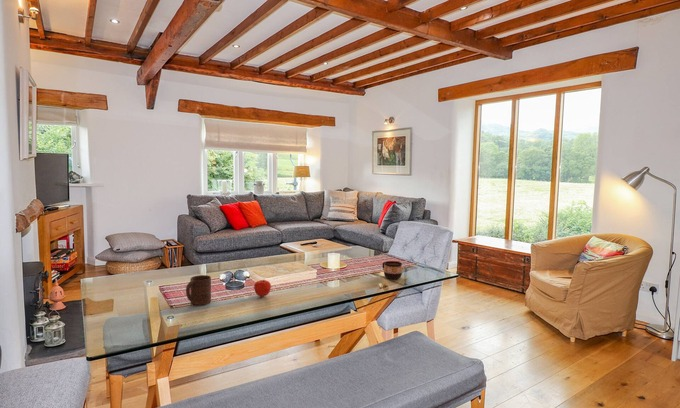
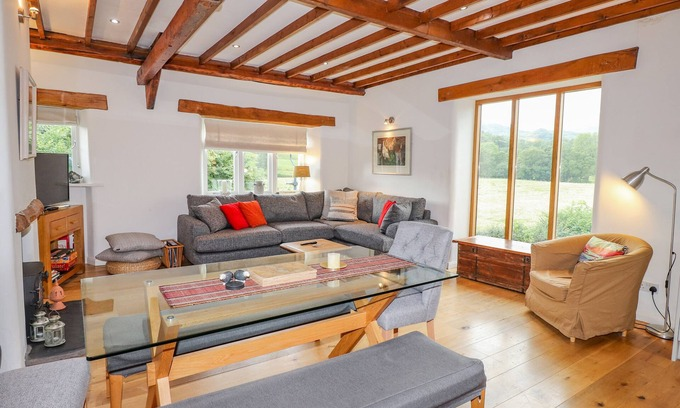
- cup (392, 269)
- fruit (262, 287)
- cup (199, 290)
